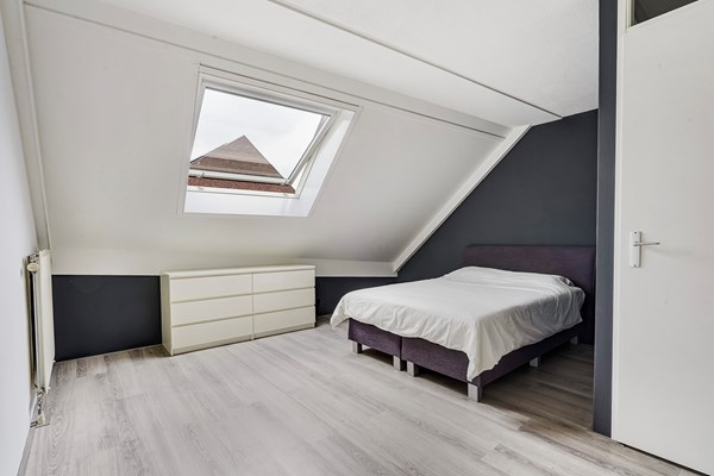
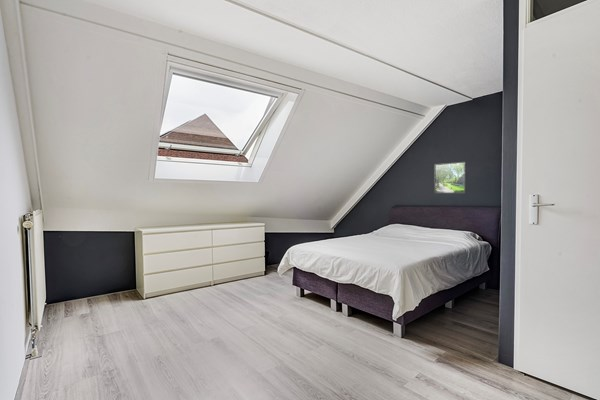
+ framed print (449, 178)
